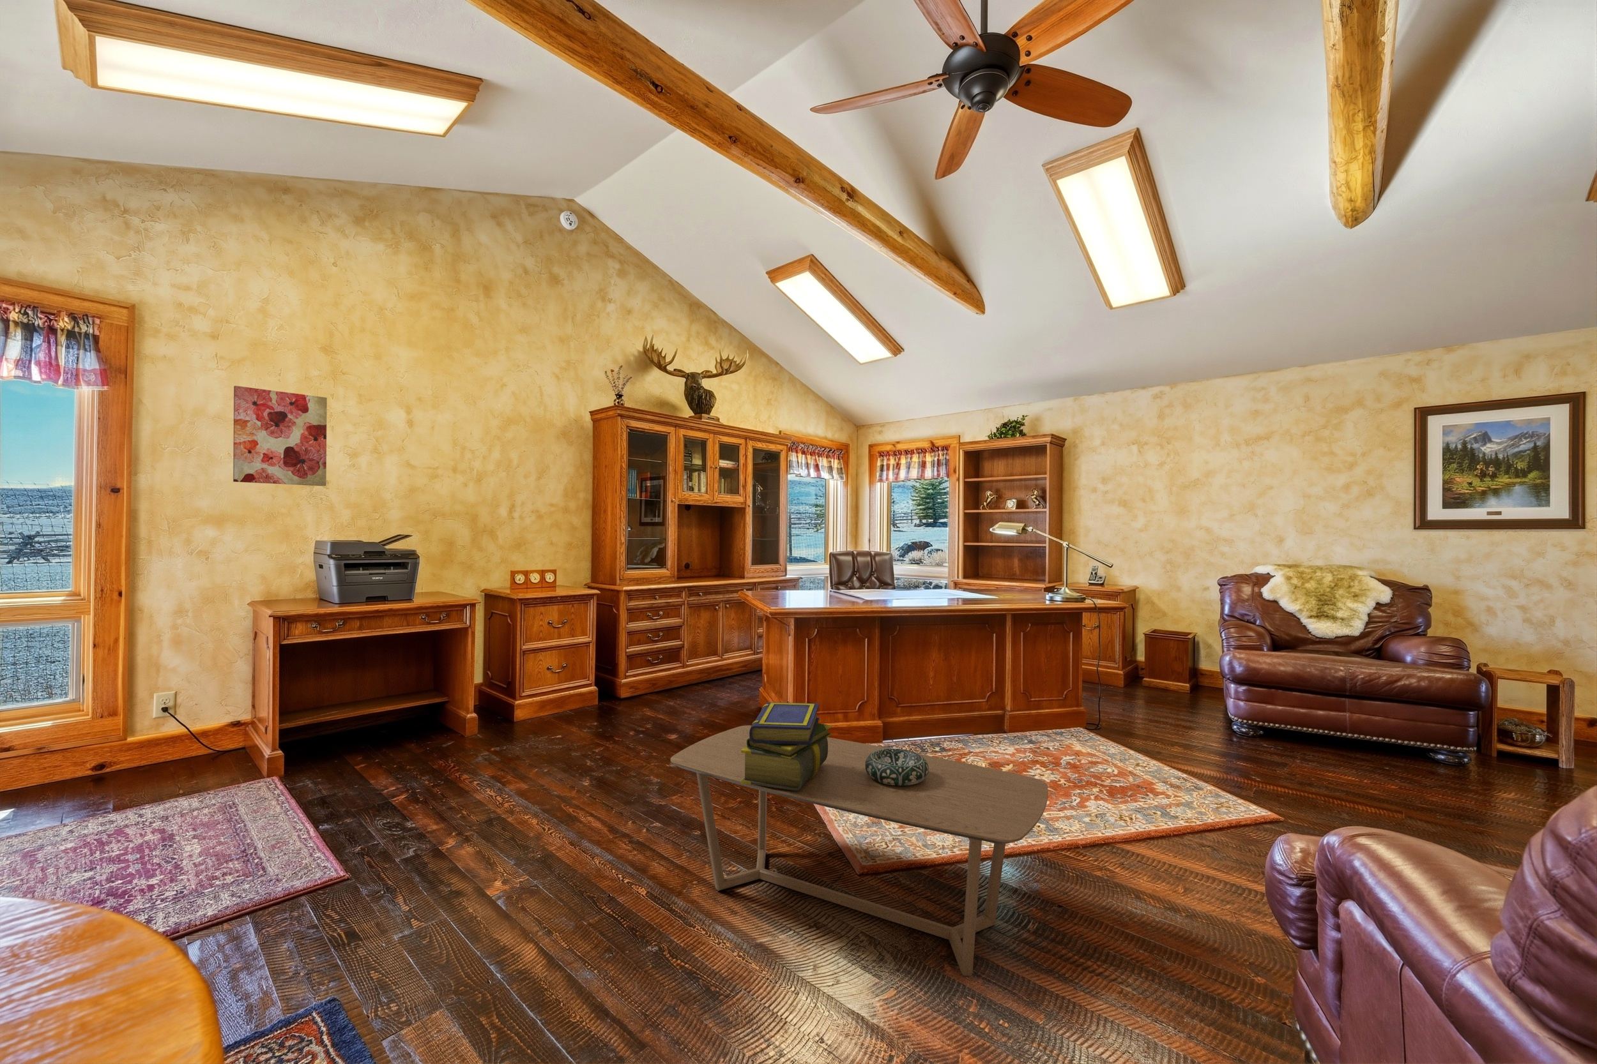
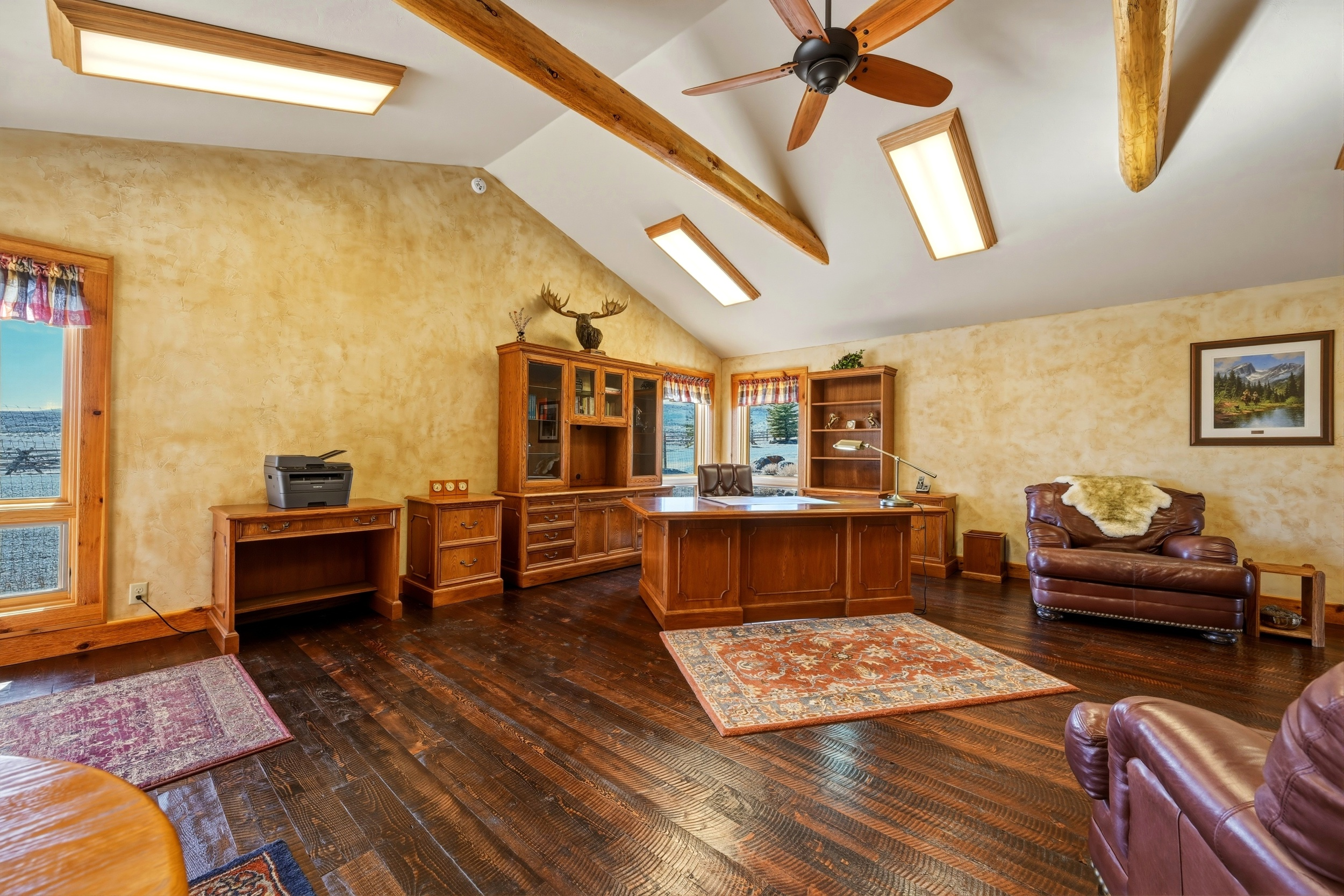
- stack of books (788, 742)
- coffee table (854, 813)
- decorative bowl (896, 766)
- wall art (282, 438)
